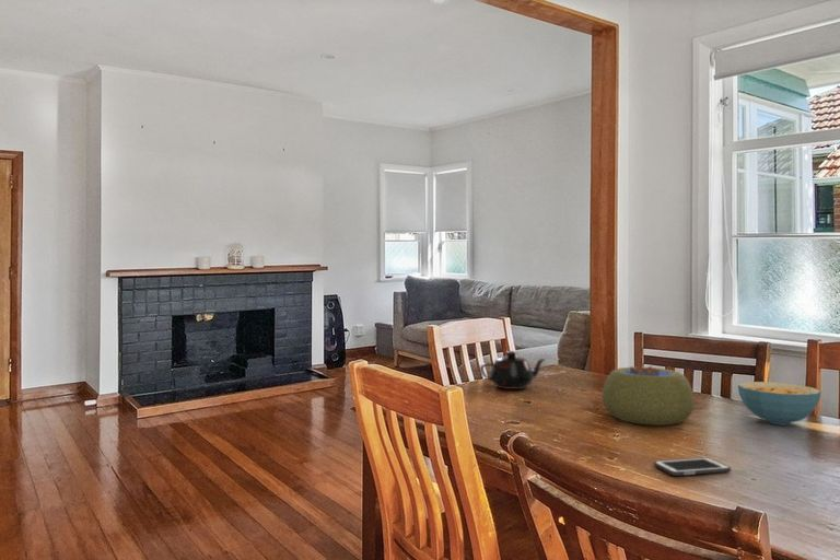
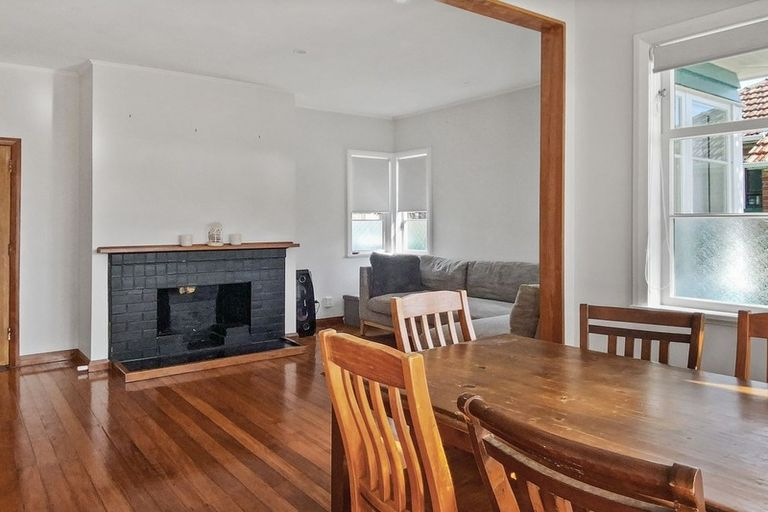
- cereal bowl (778, 405)
- cell phone (691, 466)
- plant pot (646, 393)
- teapot (513, 369)
